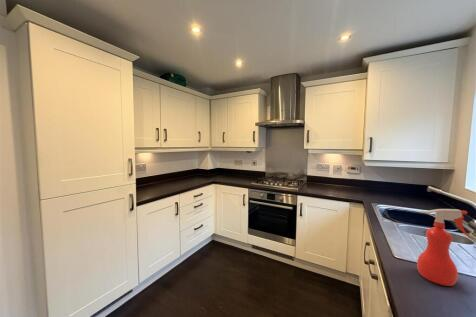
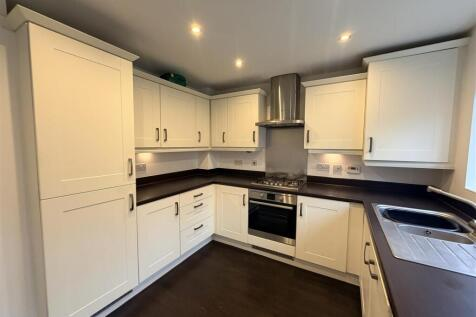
- spray bottle (443, 244)
